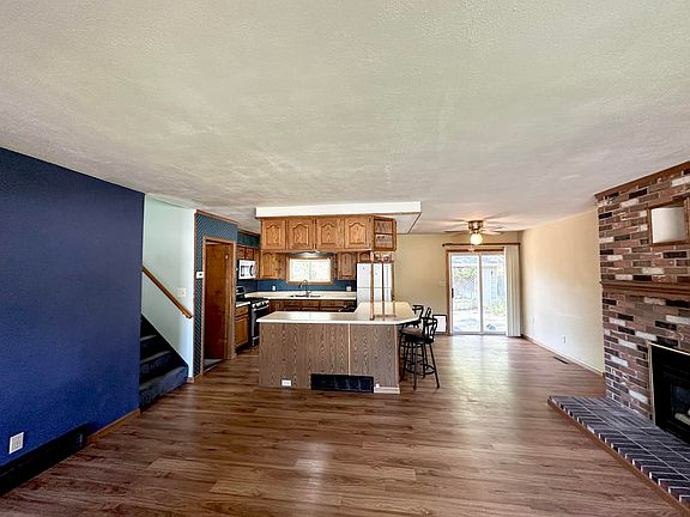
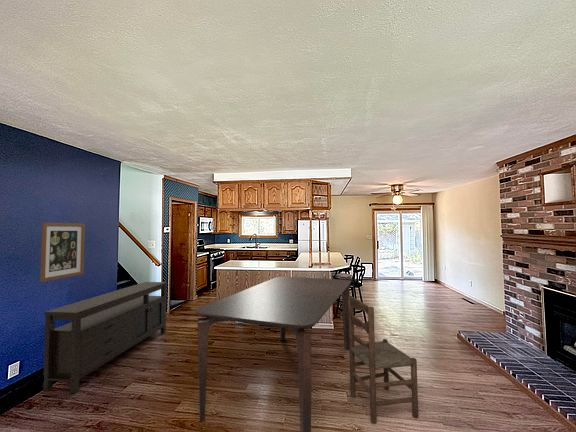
+ dining table (292, 331)
+ dining chair (379, 350)
+ wall art (64, 250)
+ media console (118, 324)
